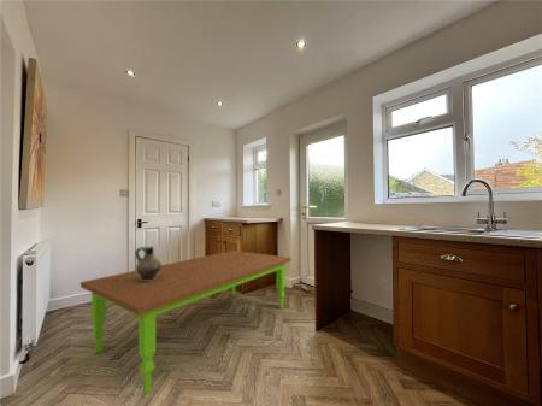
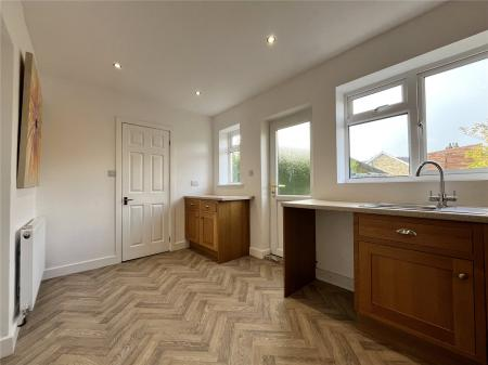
- ceramic jug (148, 263)
- dining table (205, 295)
